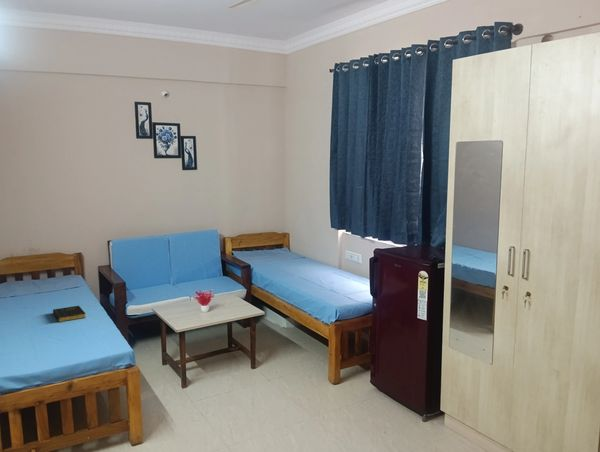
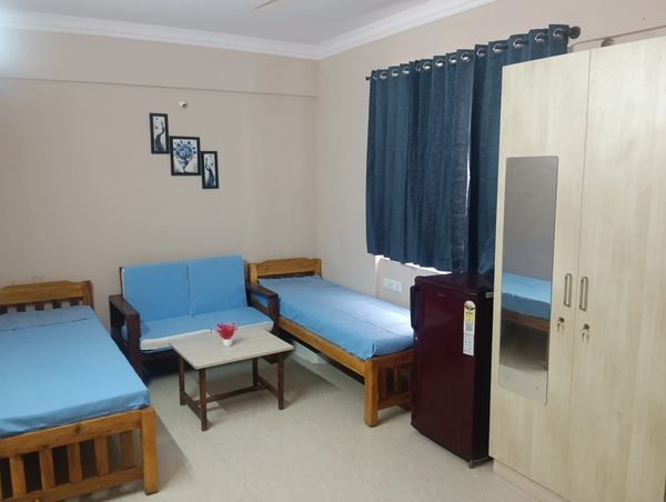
- book (69, 313)
